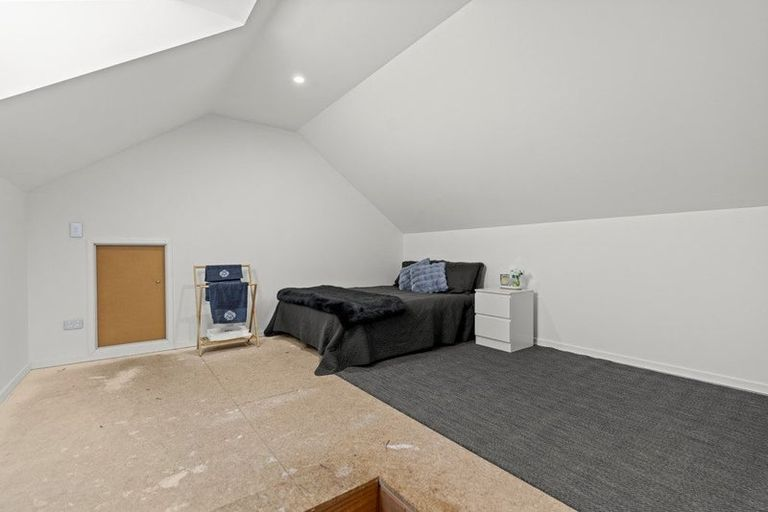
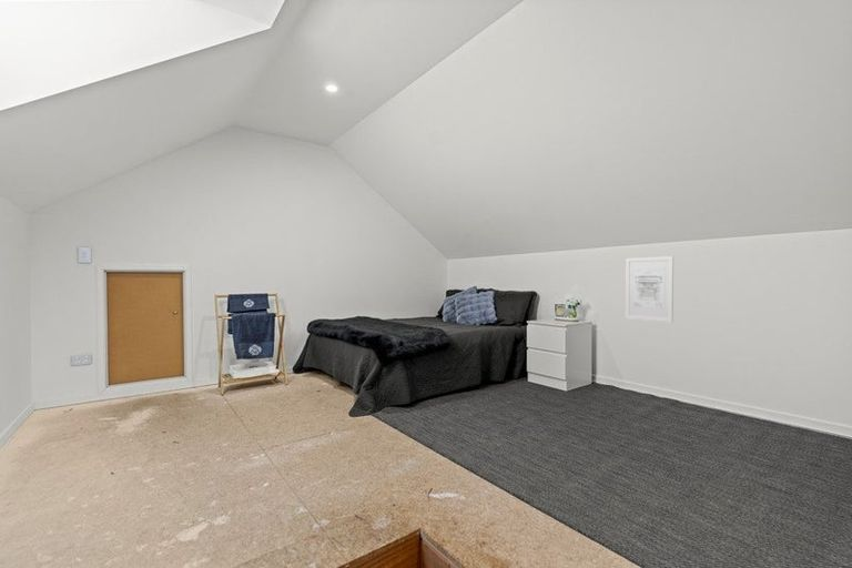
+ wall art (648, 288)
